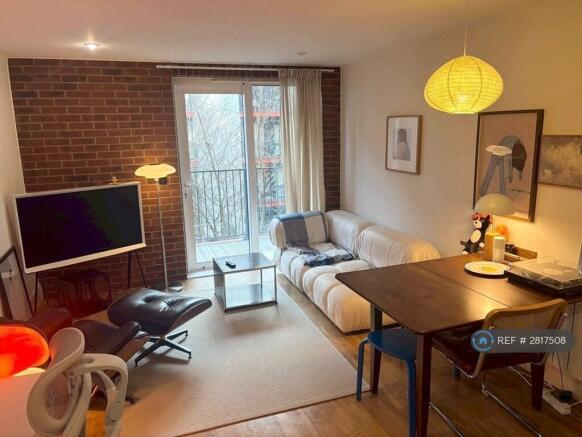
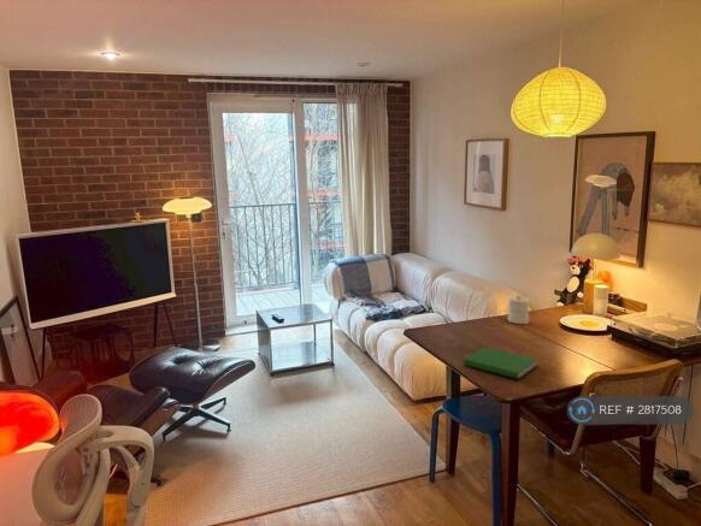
+ hardcover book (500, 361)
+ candle (518, 307)
